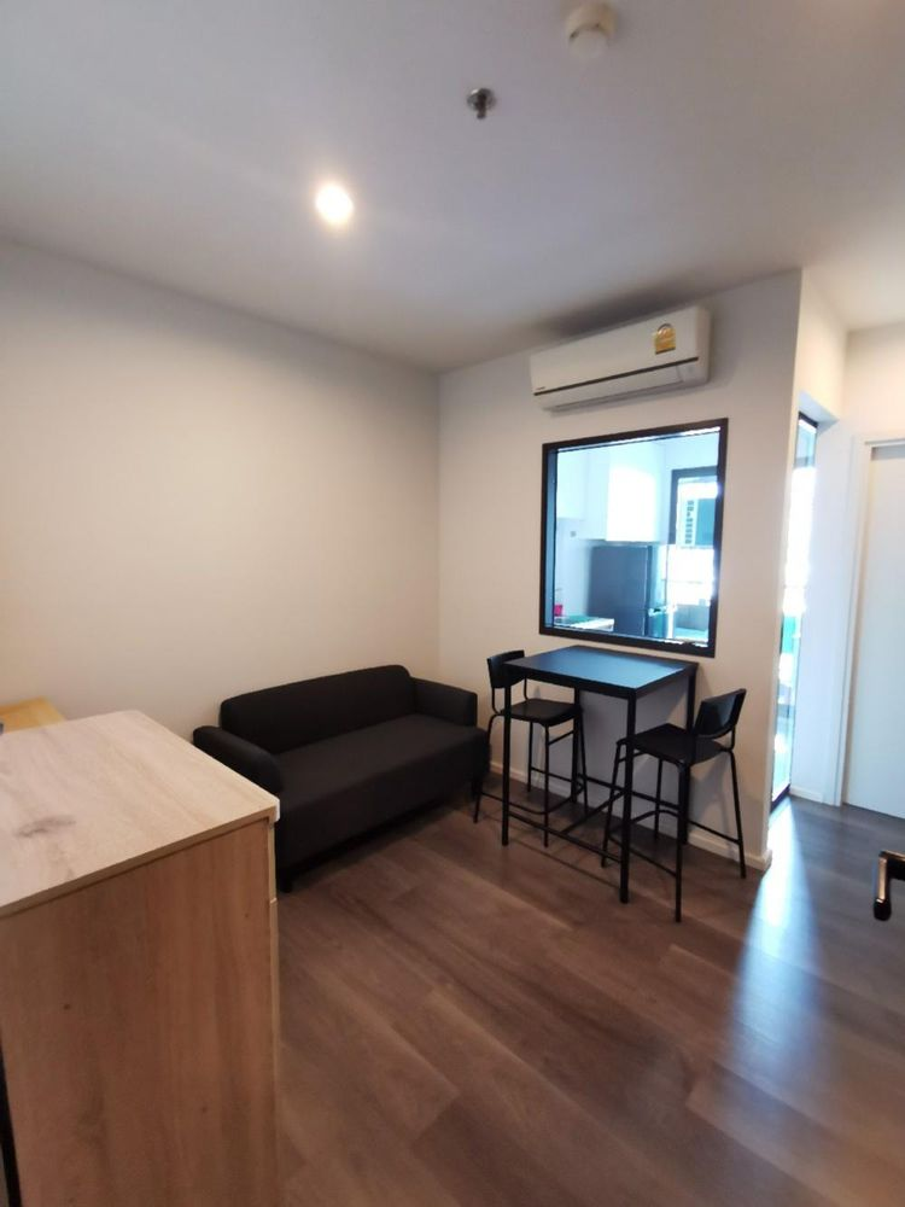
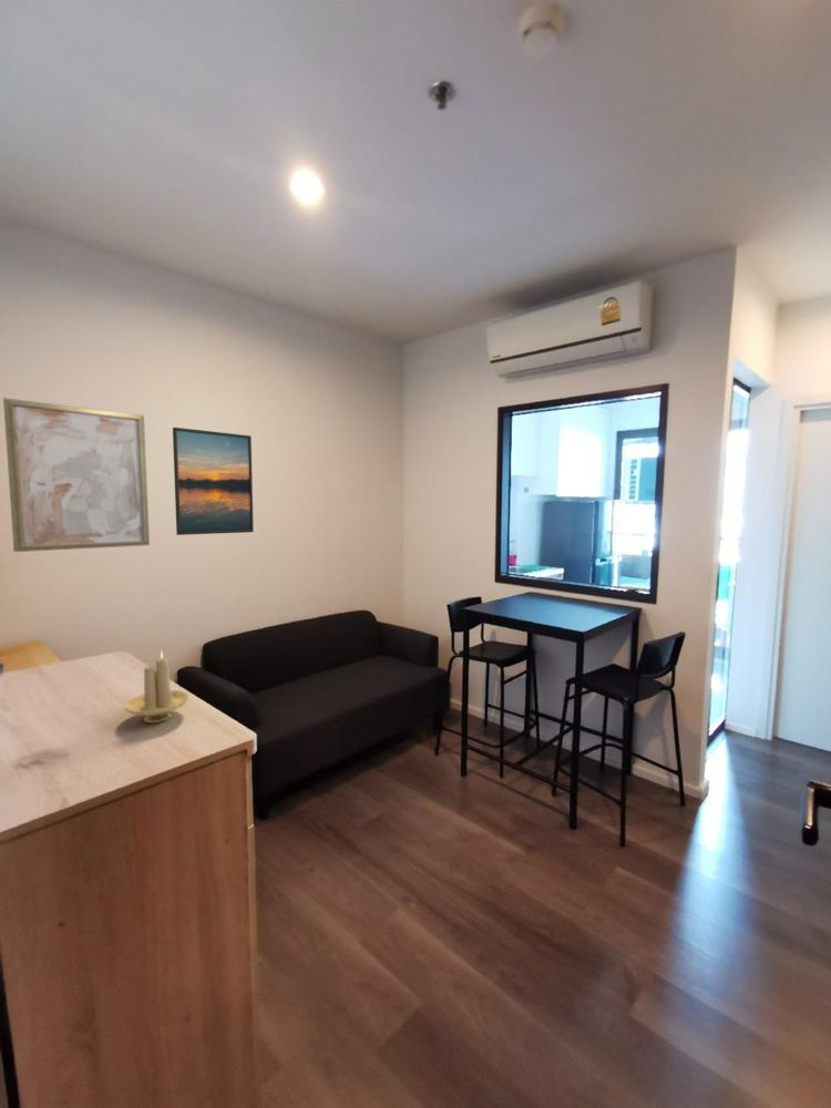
+ candle holder (156, 683)
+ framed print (215, 483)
+ wall art (83, 479)
